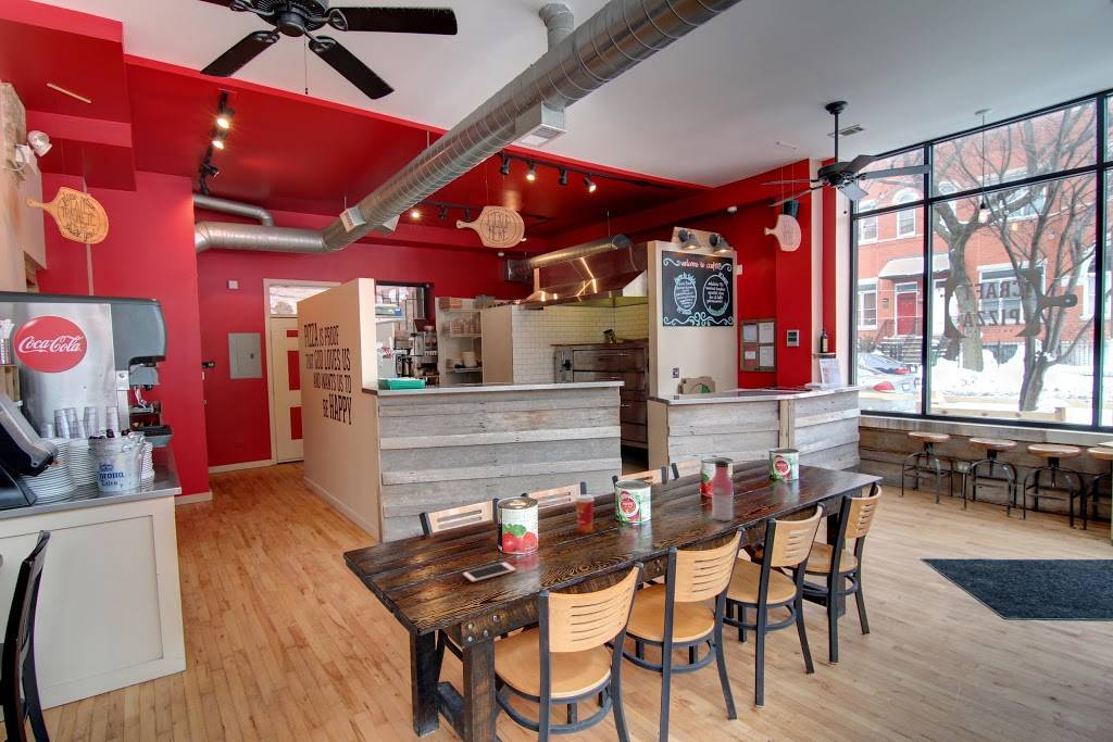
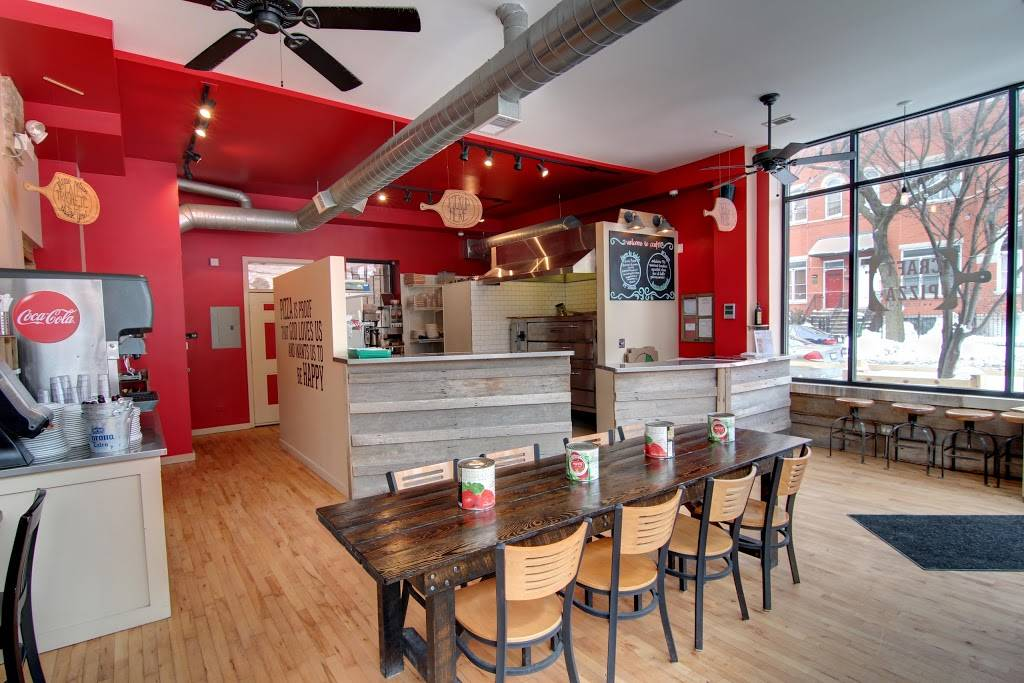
- water bottle (722, 489)
- paper cup (585, 513)
- cell phone (489, 571)
